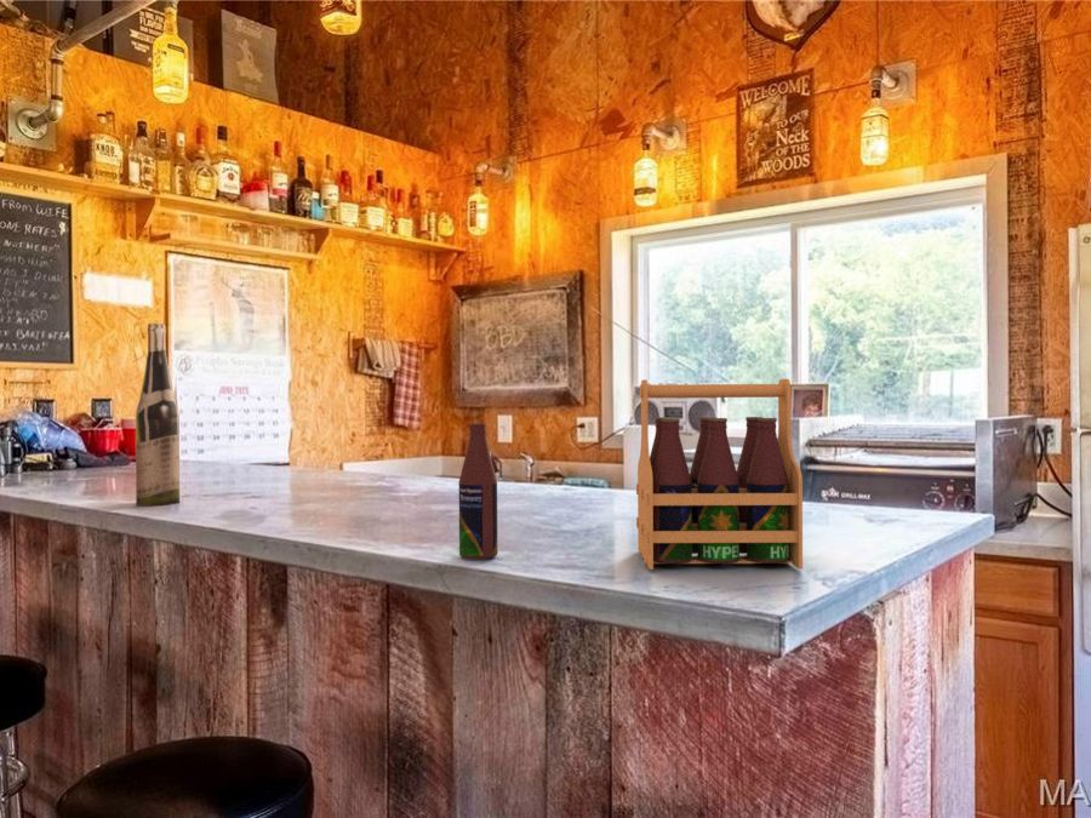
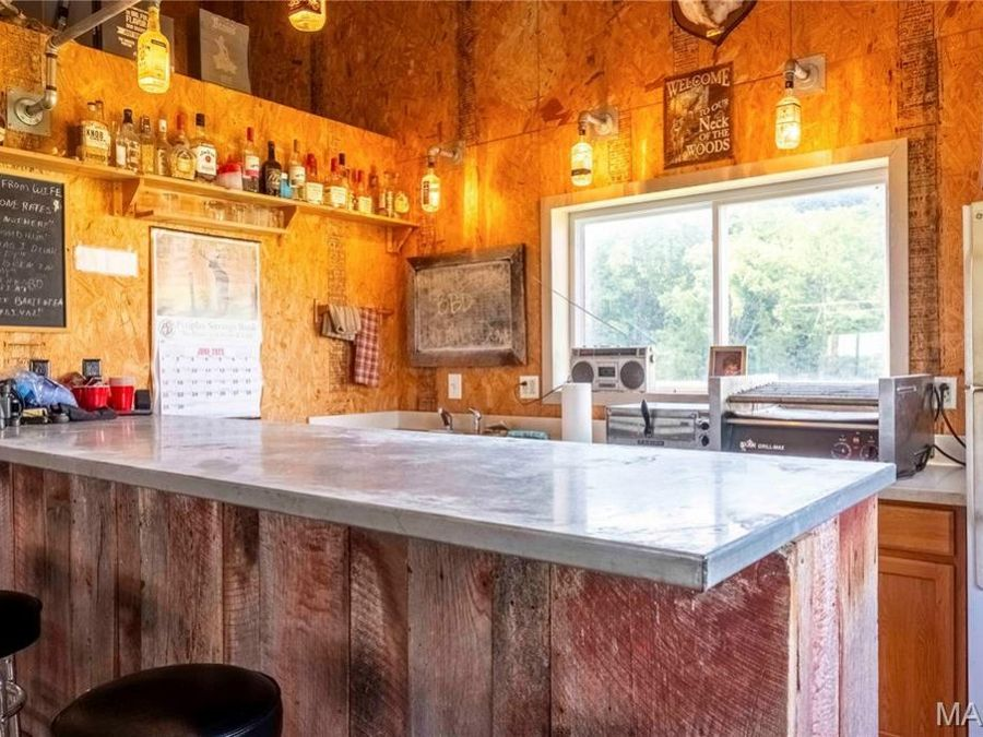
- wine bottle (156, 413)
- bottle rack (638, 469)
